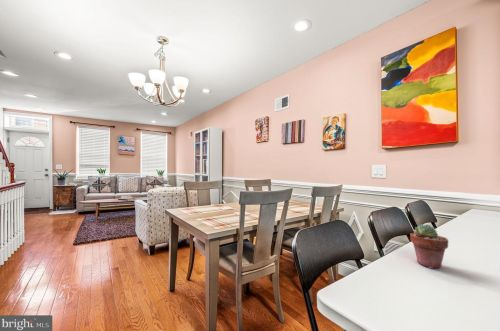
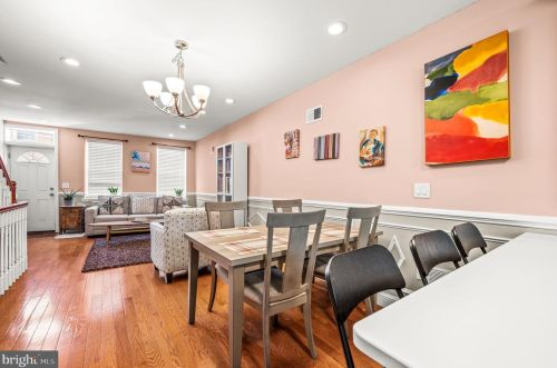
- potted succulent (428, 244)
